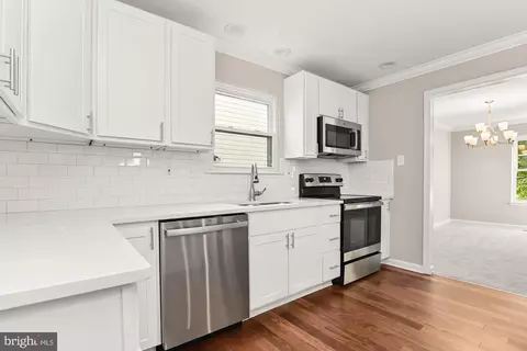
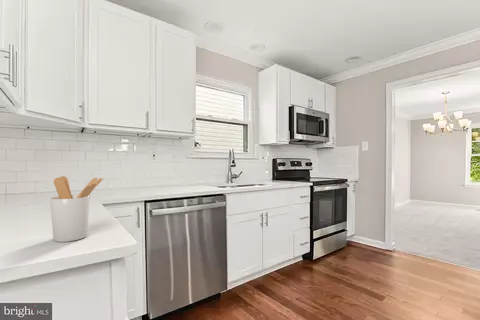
+ utensil holder (79, 205)
